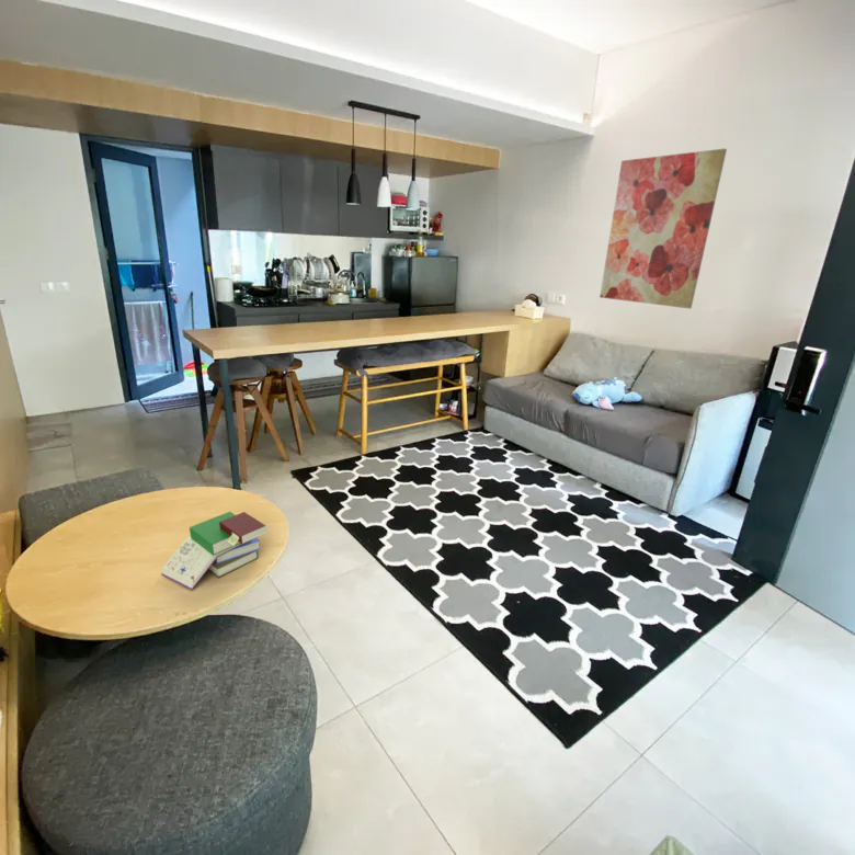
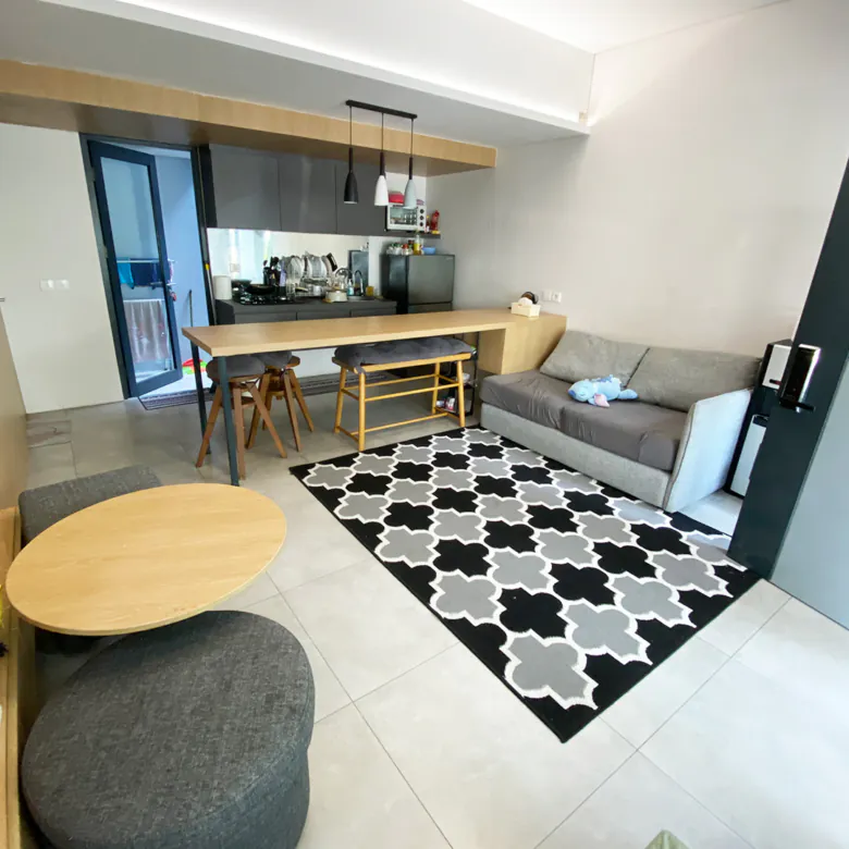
- book (217, 546)
- wall art (656, 232)
